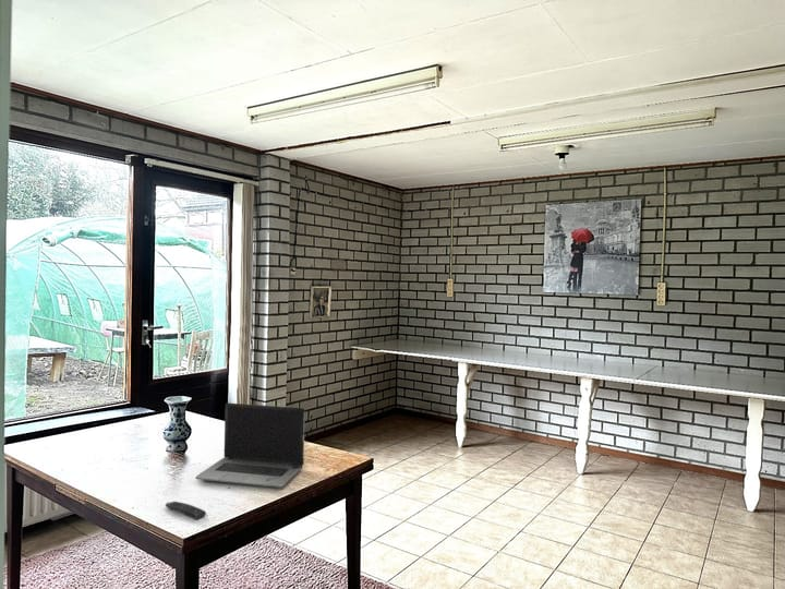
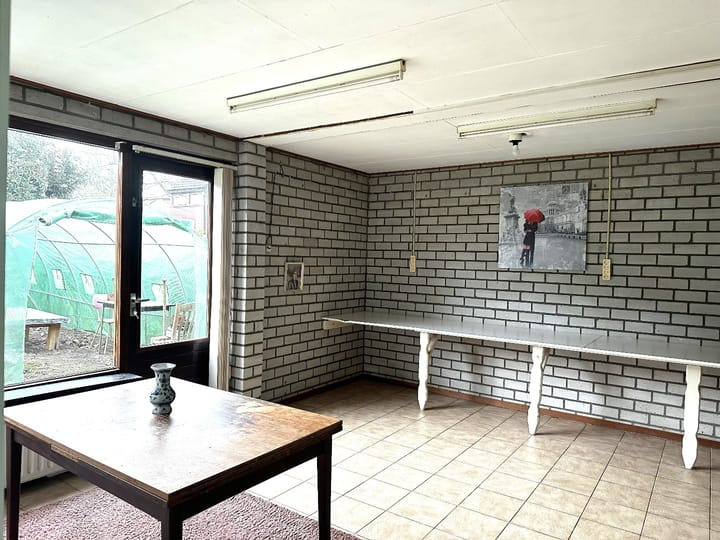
- laptop computer (252, 444)
- remote control (183, 508)
